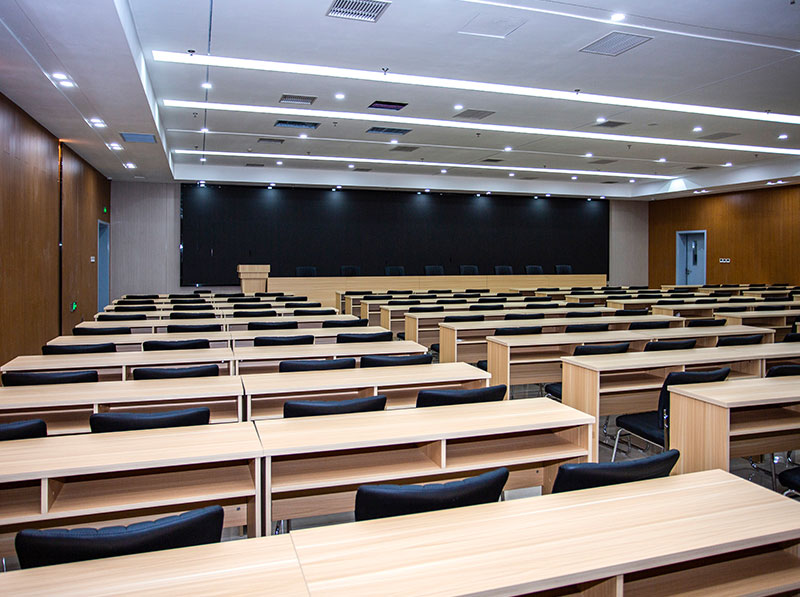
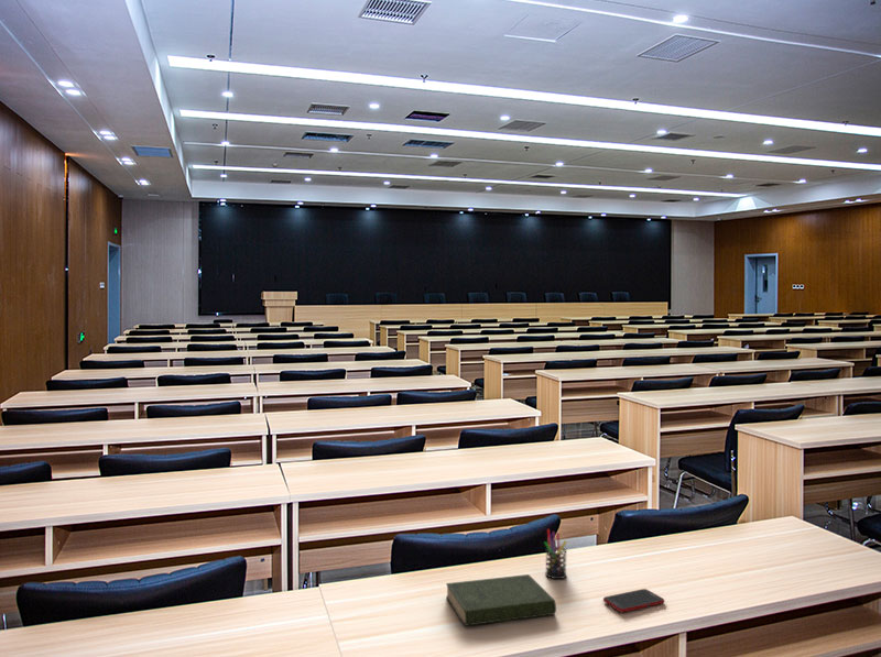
+ pen holder (553, 554)
+ cell phone (633, 600)
+ book (499, 599)
